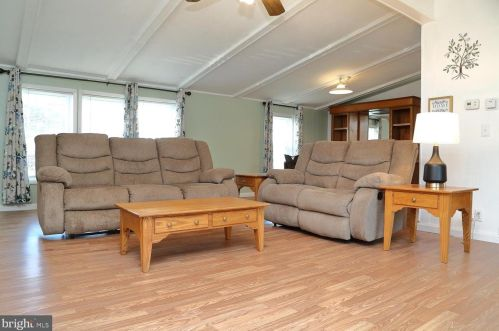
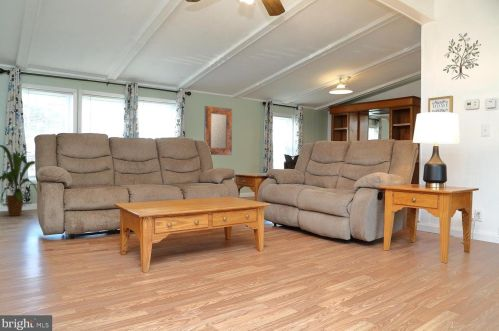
+ home mirror (218, 131)
+ house plant (22, 180)
